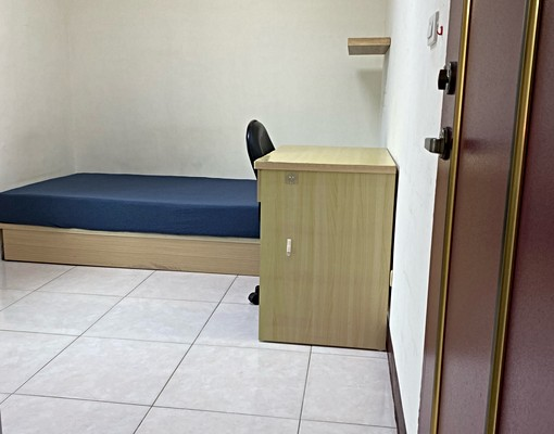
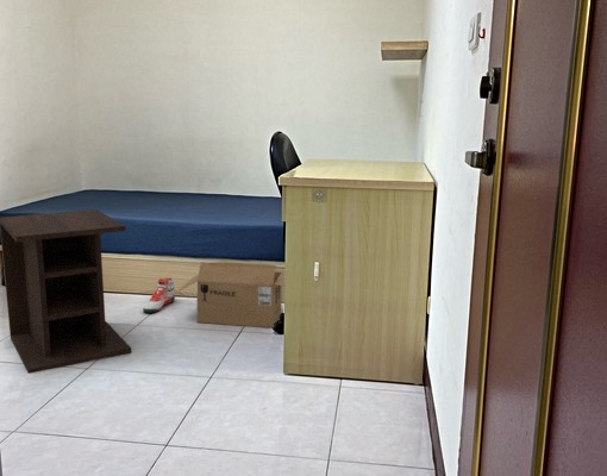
+ cardboard box (244, 287)
+ nightstand (64, 284)
+ sneaker (158, 293)
